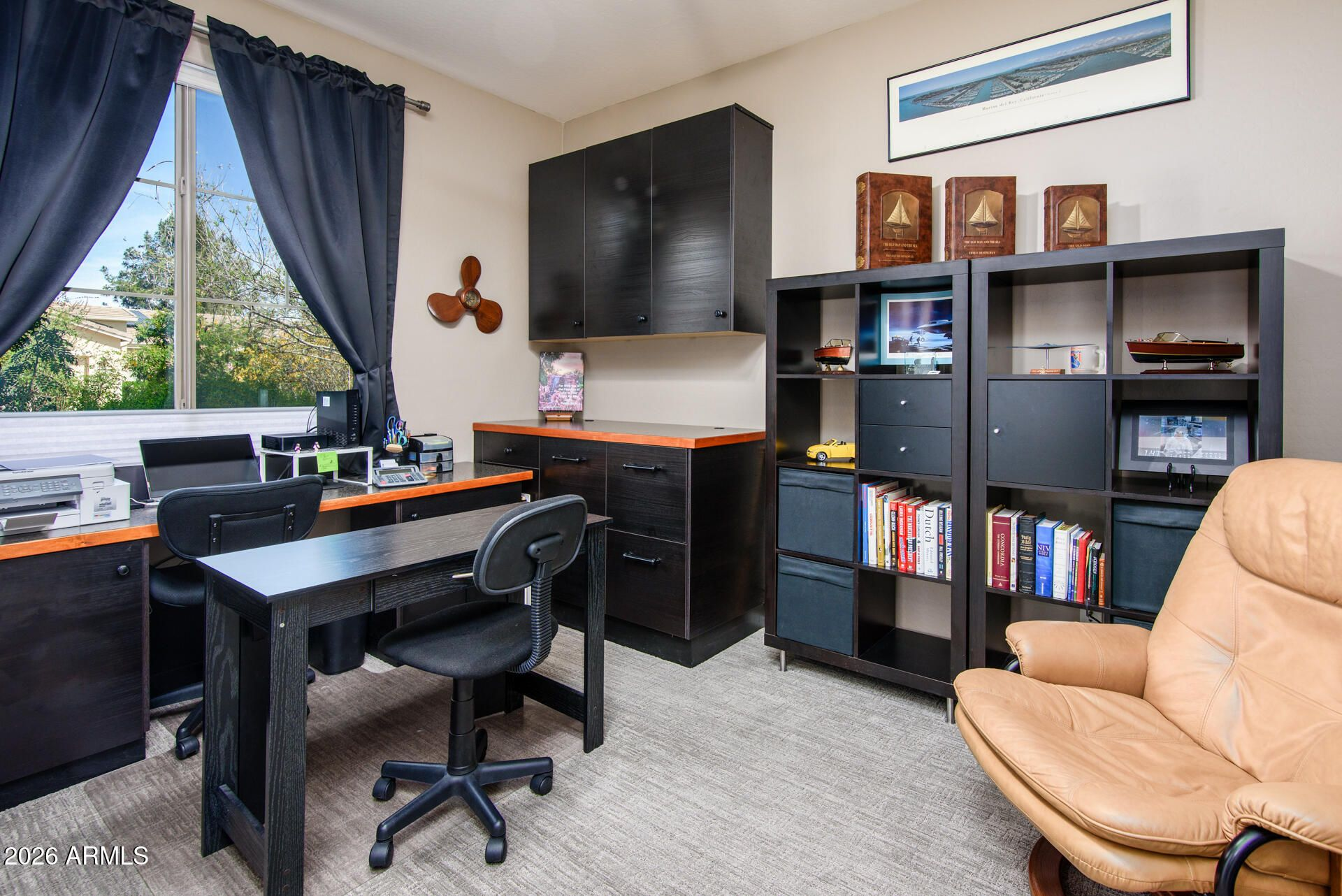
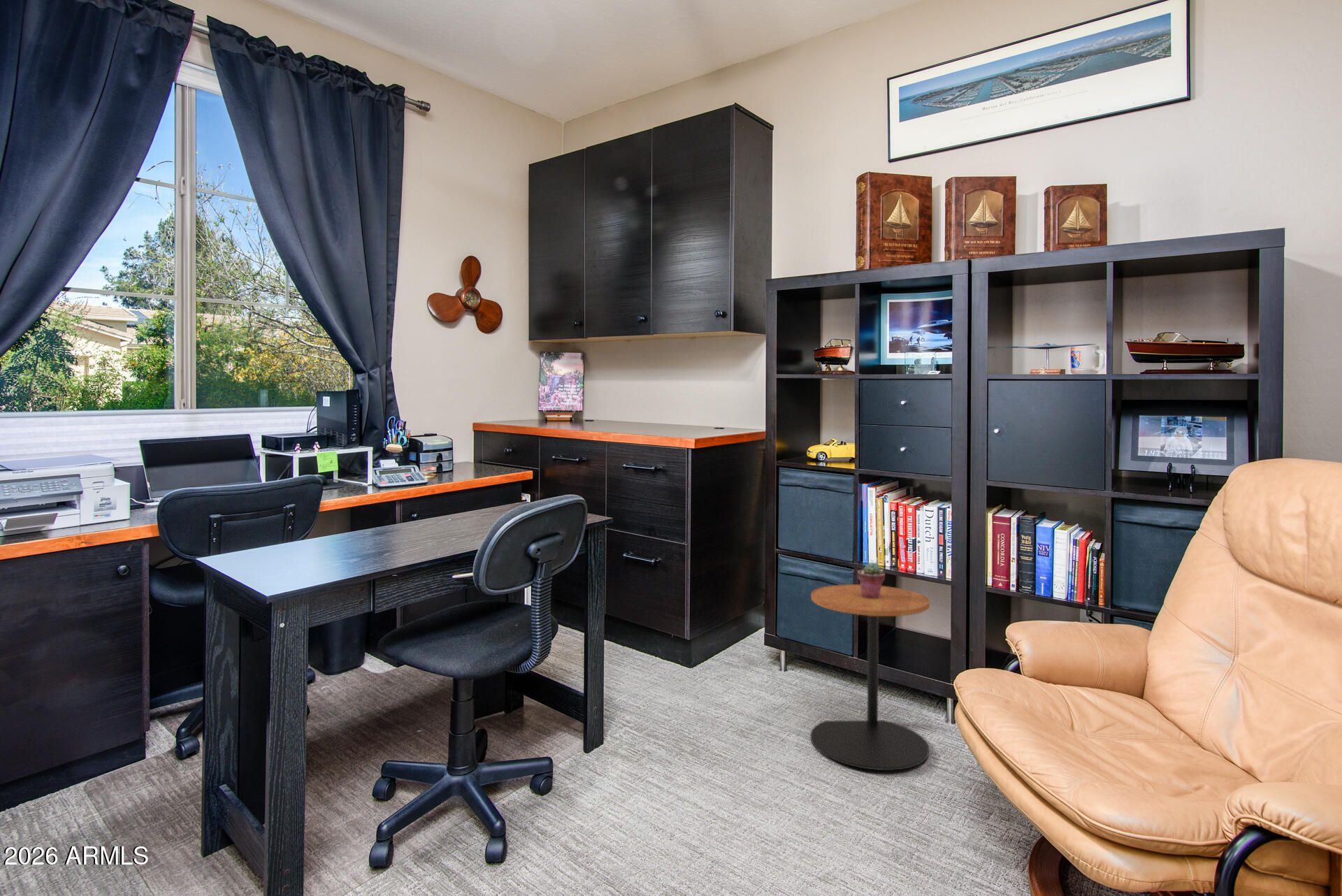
+ potted succulent (871, 578)
+ side table (868, 670)
